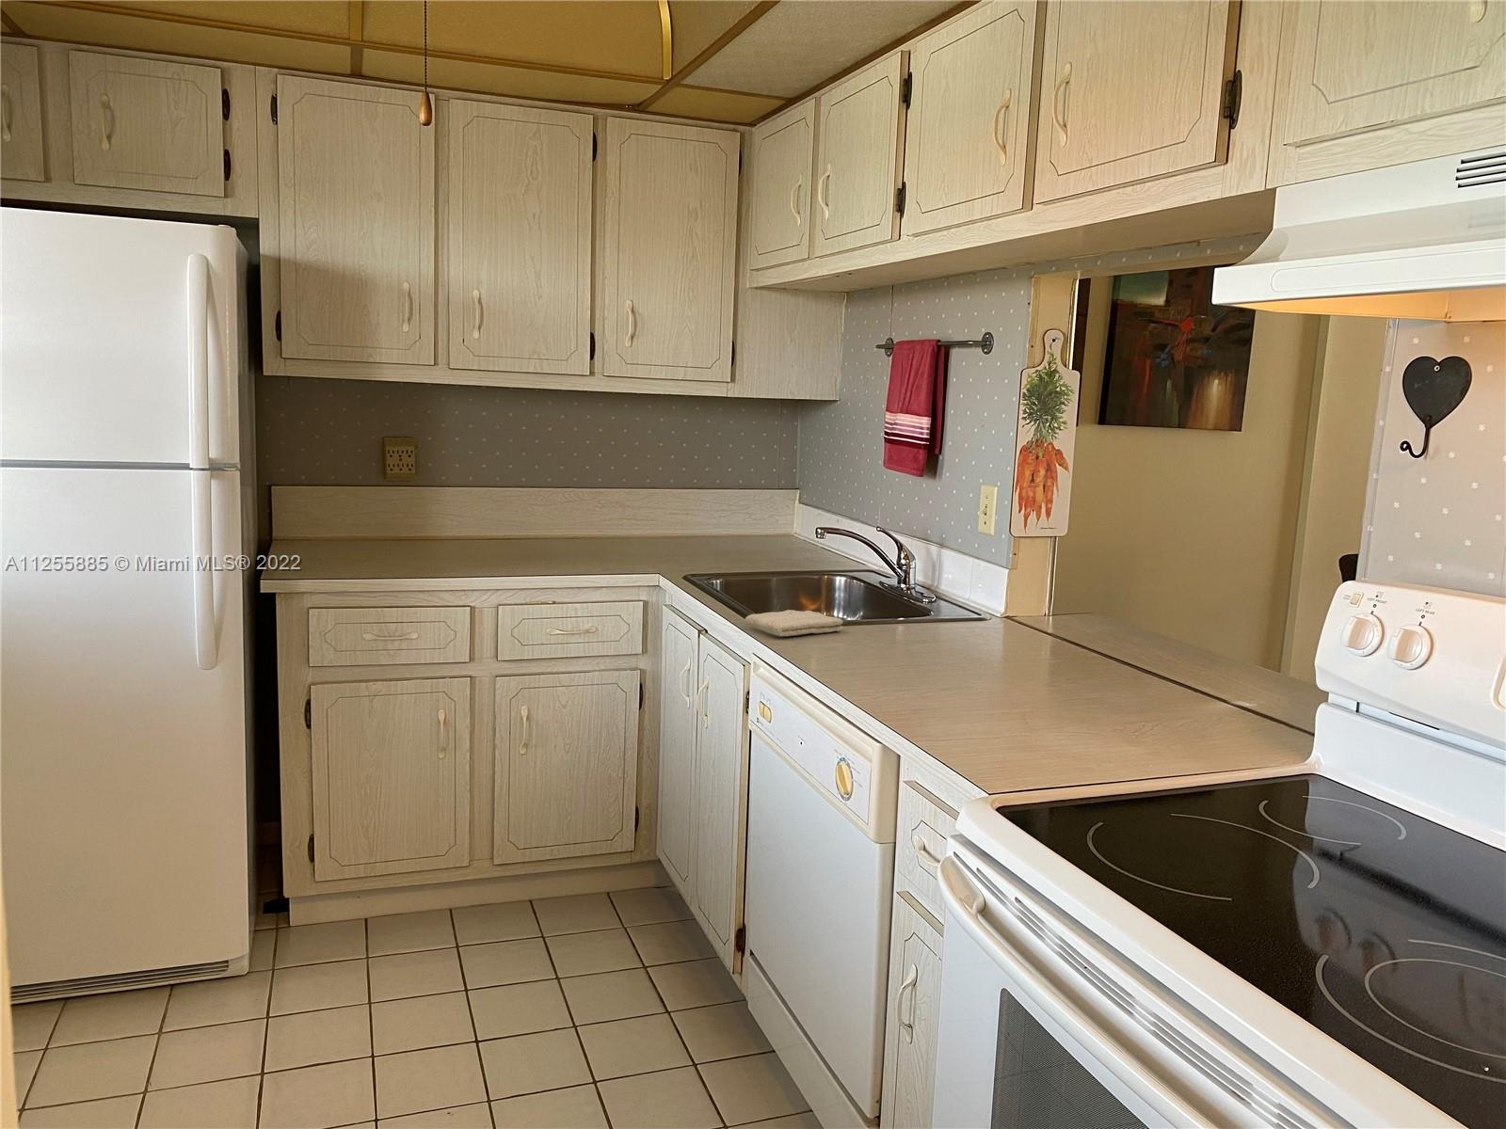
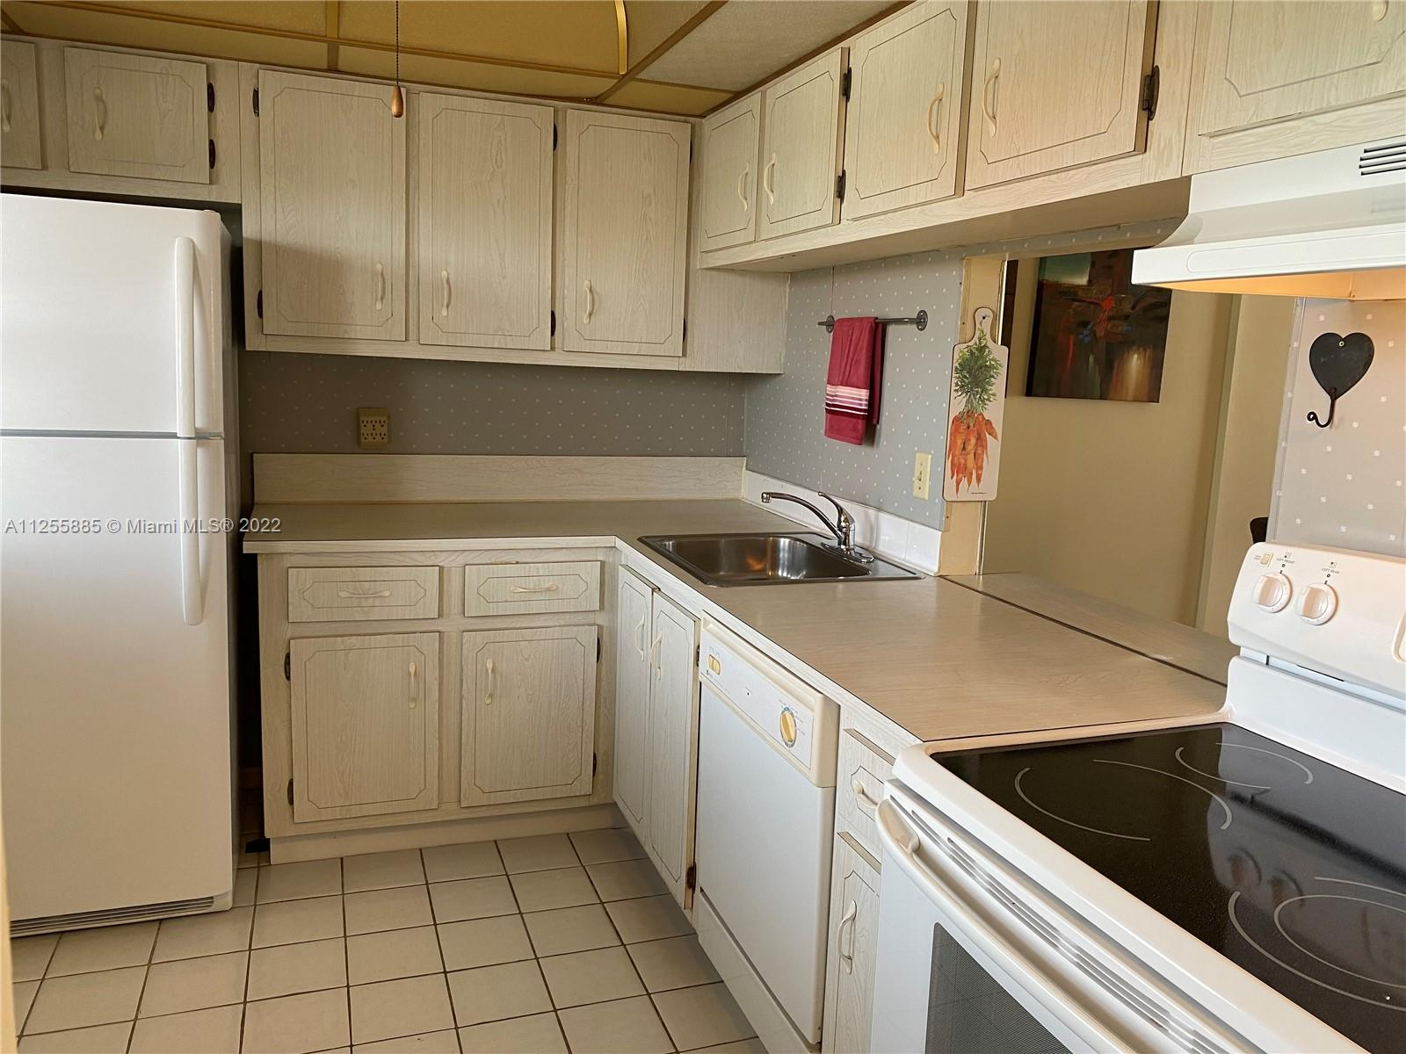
- washcloth (795, 621)
